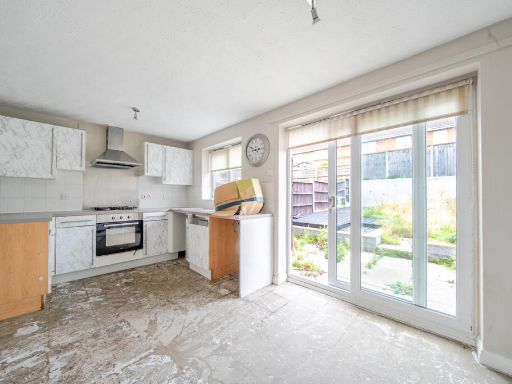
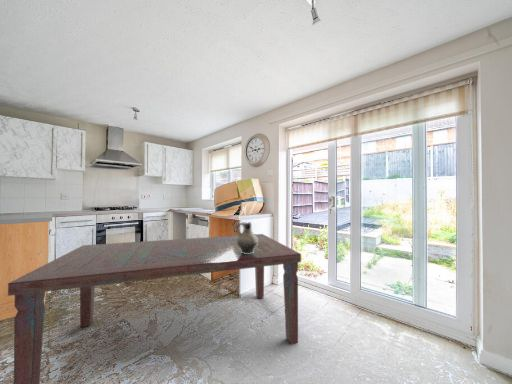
+ ceramic jug (246, 237)
+ dining table (183, 275)
